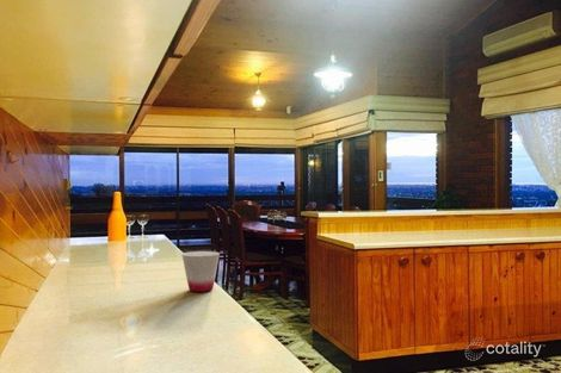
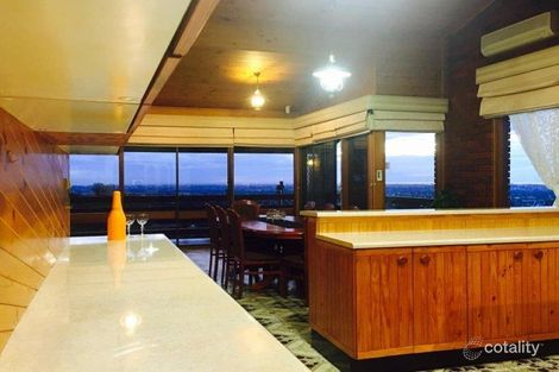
- cup (201, 271)
